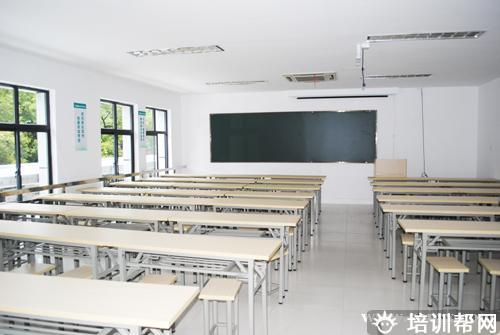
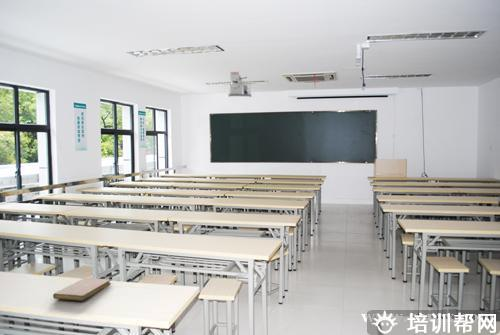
+ projector (239, 84)
+ notebook (83, 288)
